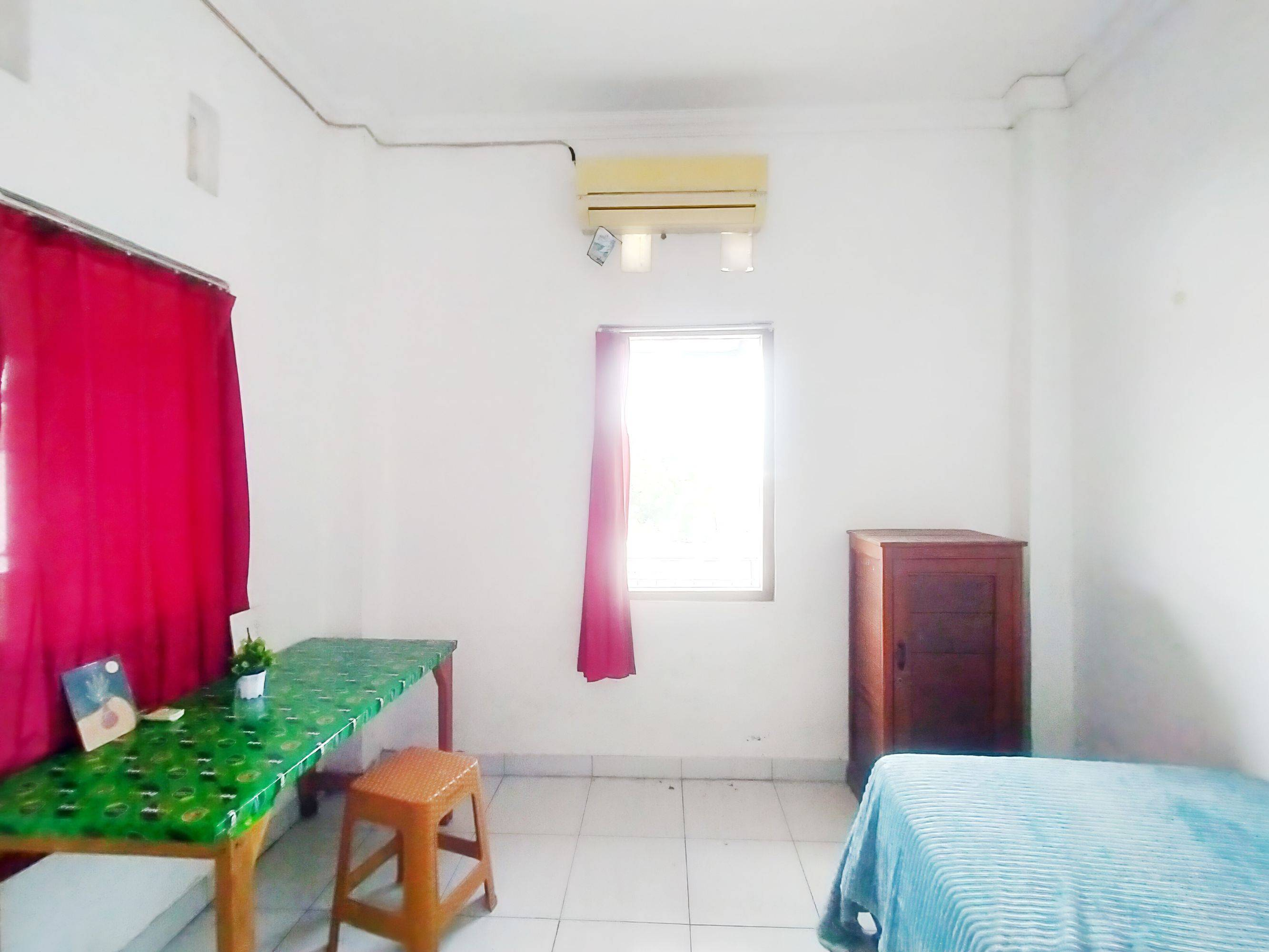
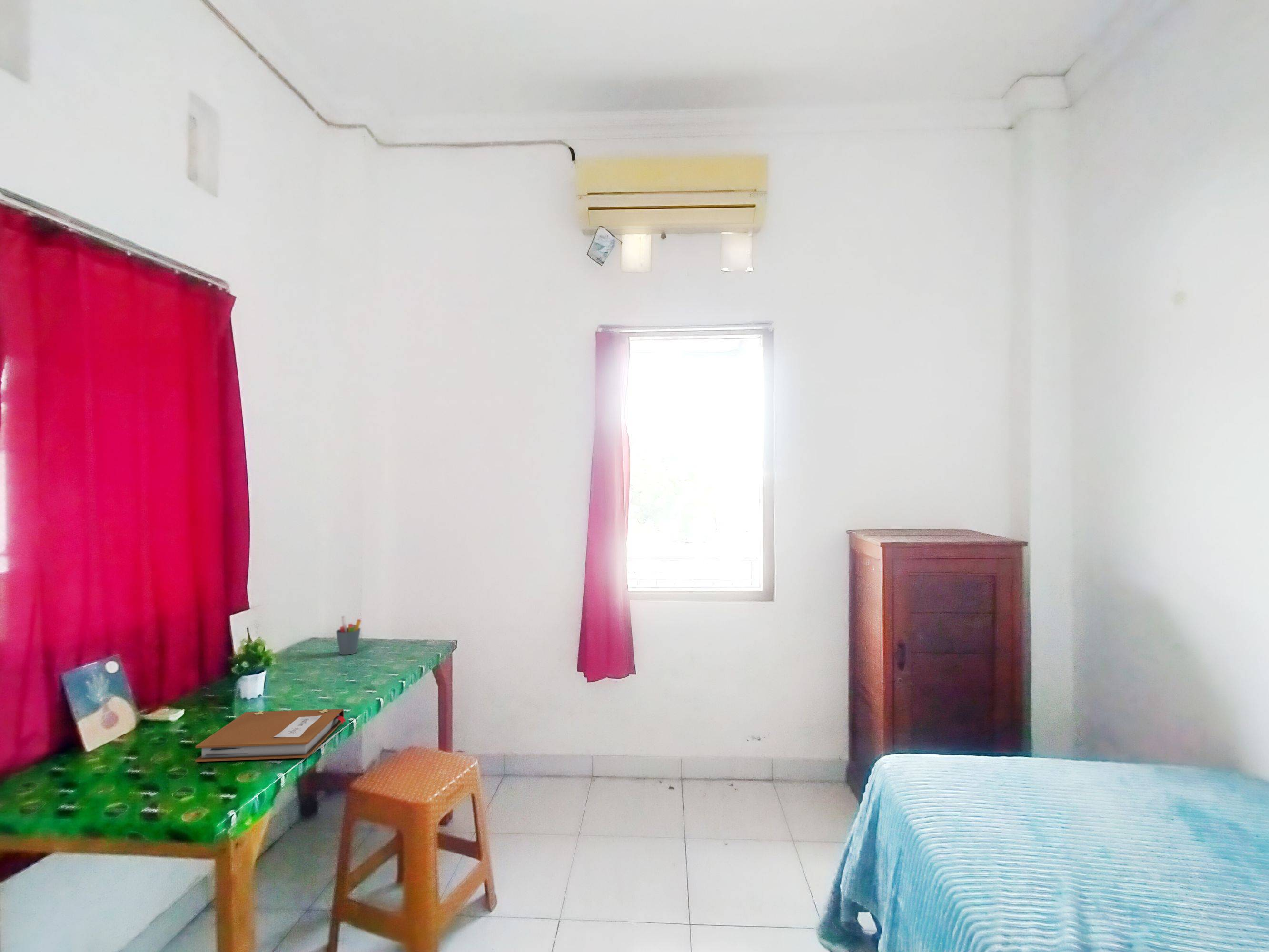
+ notebook (278, 732)
+ pen holder (348, 635)
